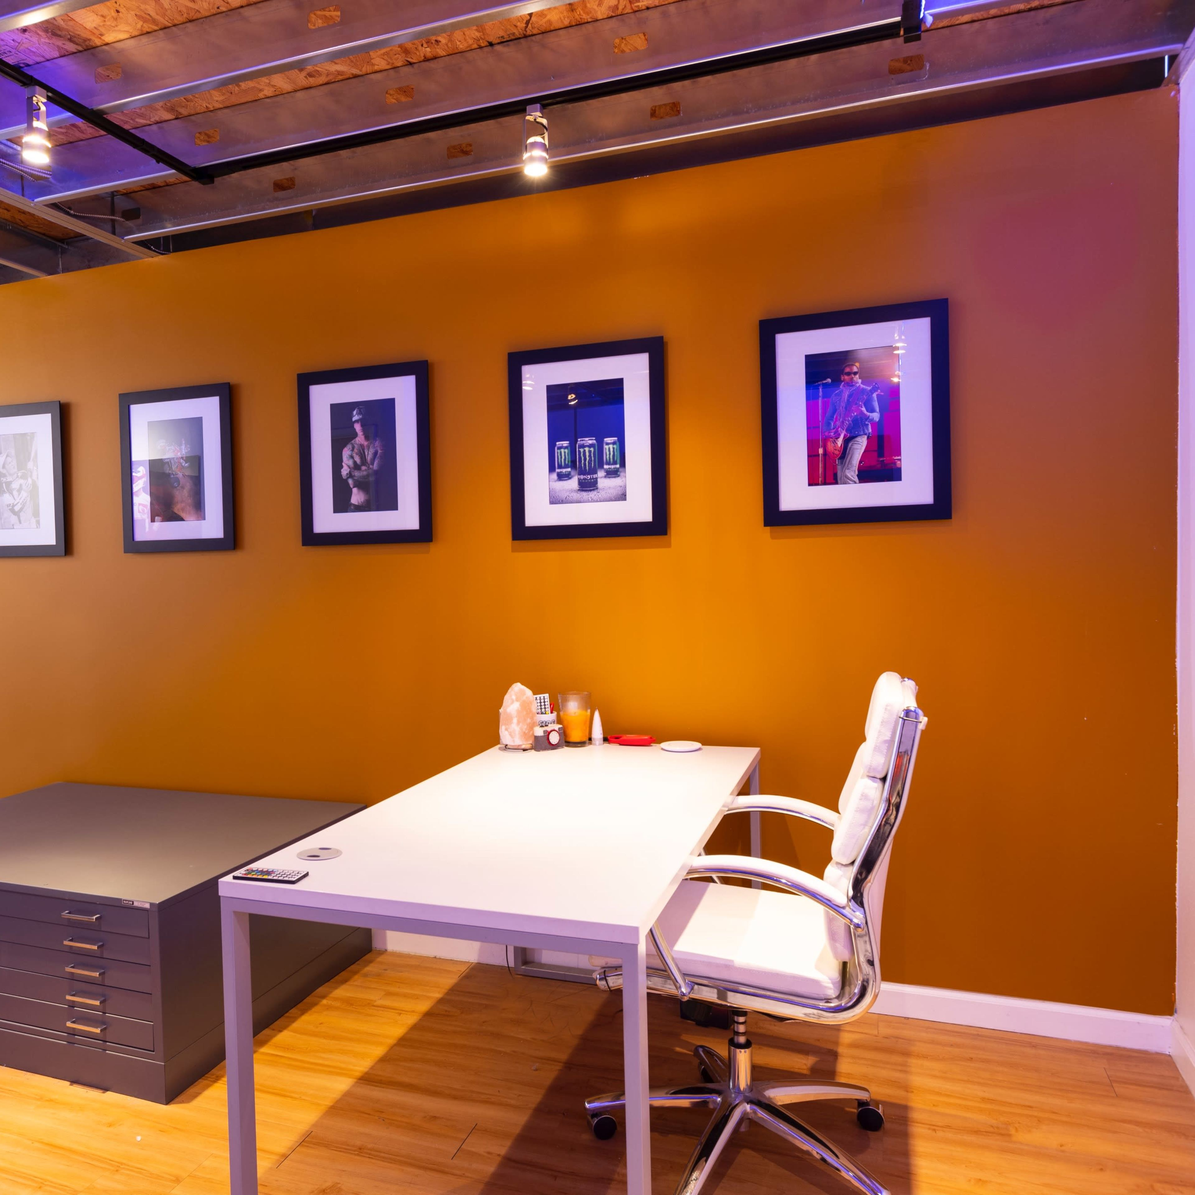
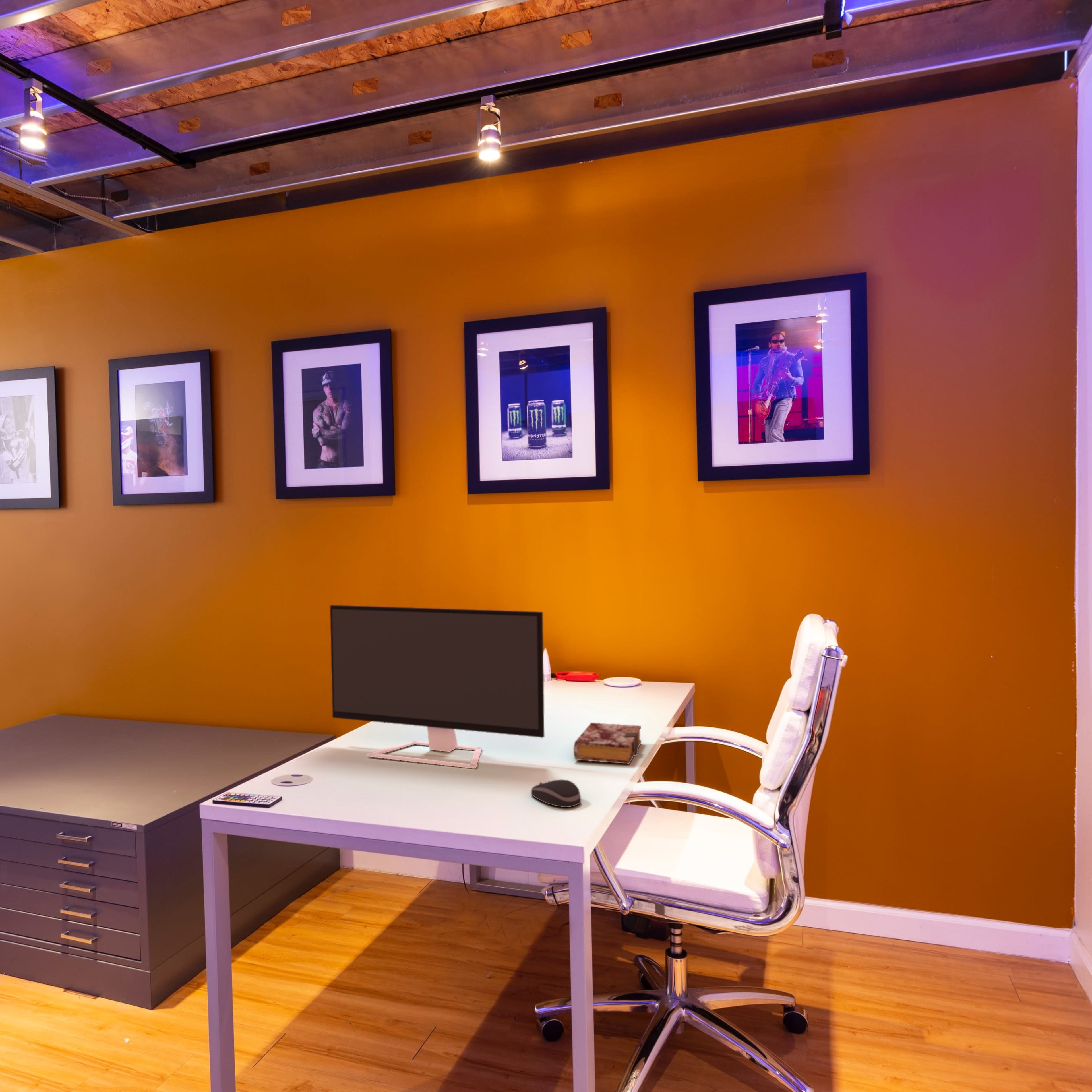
+ computer mouse (556, 789)
+ book (609, 742)
+ monitor (432, 681)
